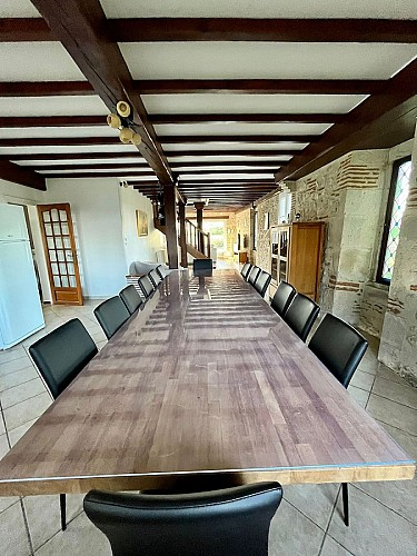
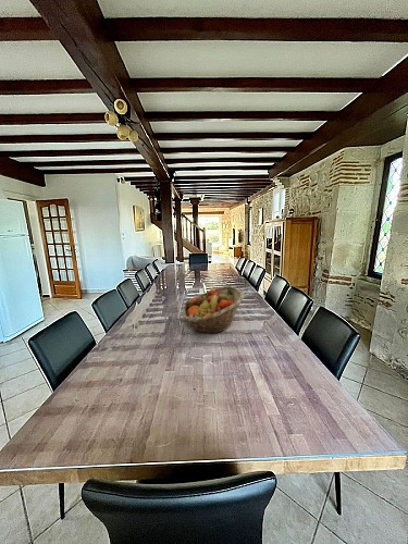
+ fruit basket (212, 307)
